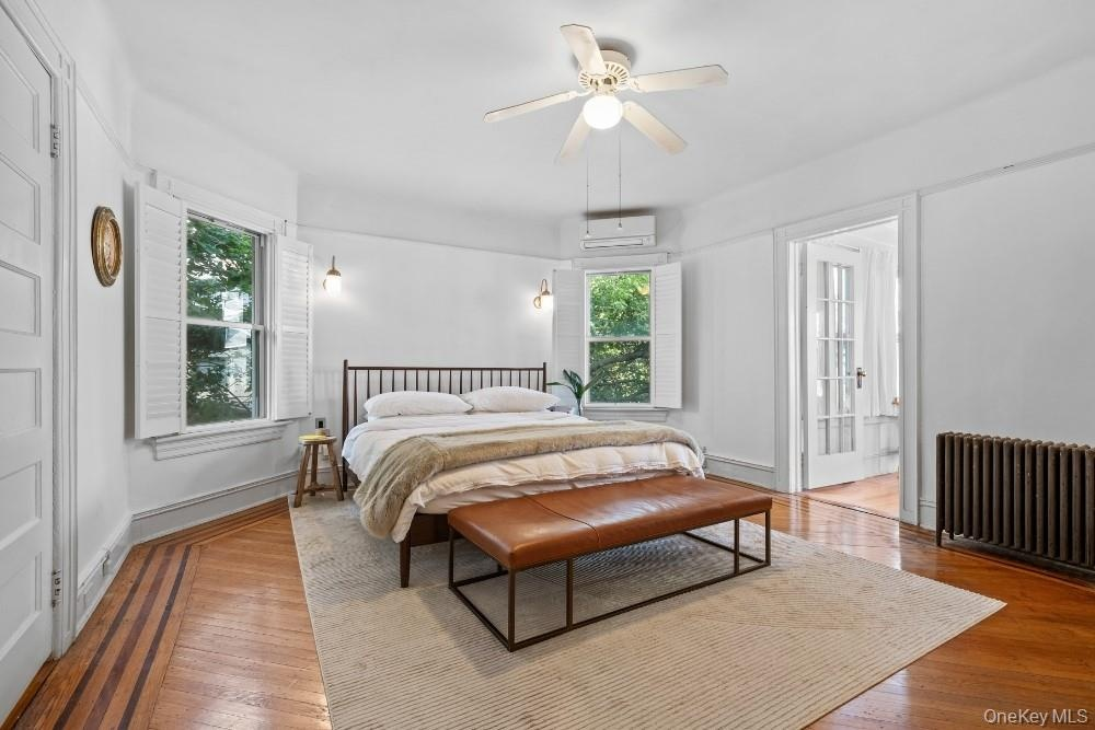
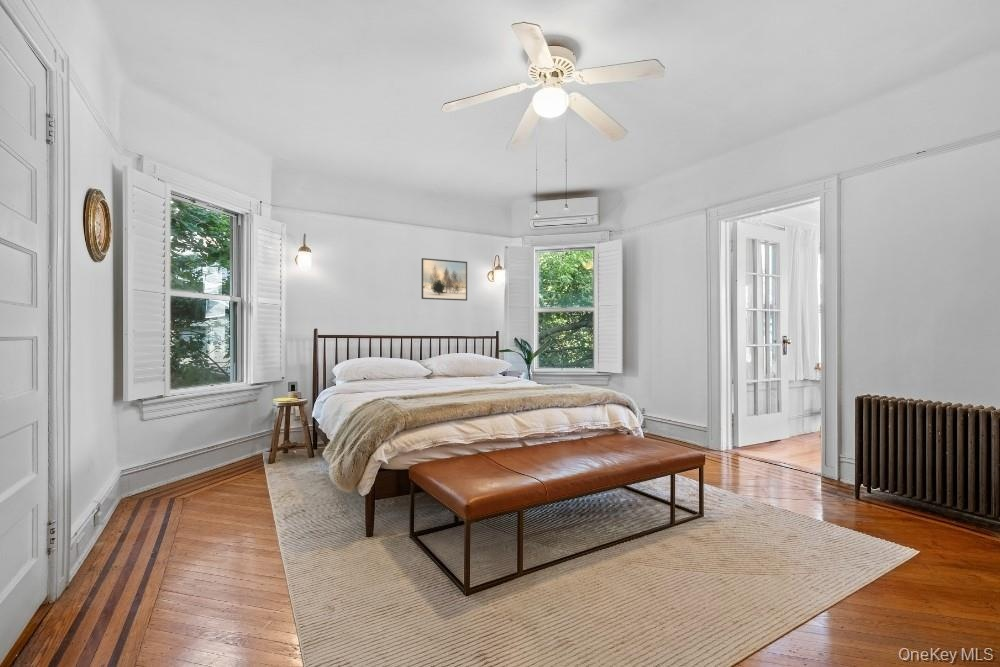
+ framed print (444, 279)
